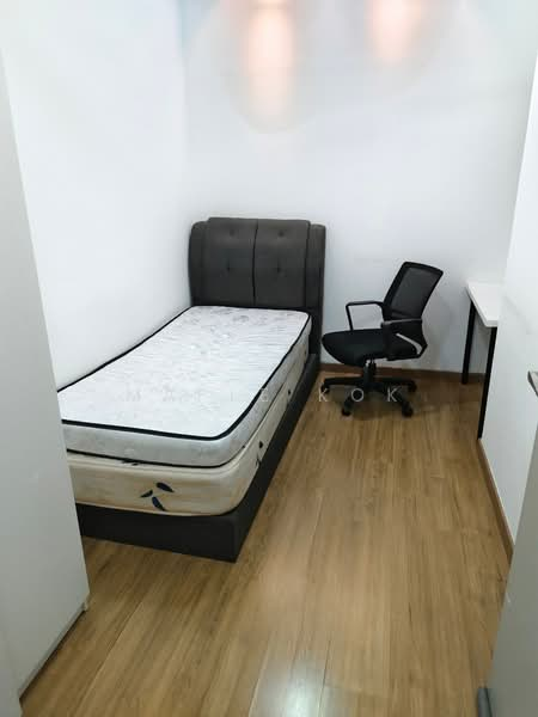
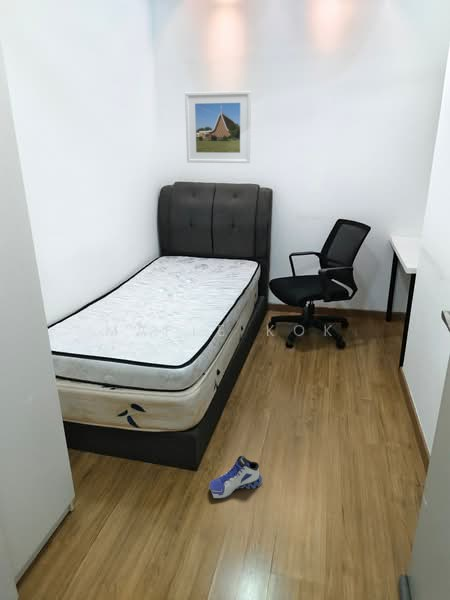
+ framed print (217, 128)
+ sneaker (235, 473)
